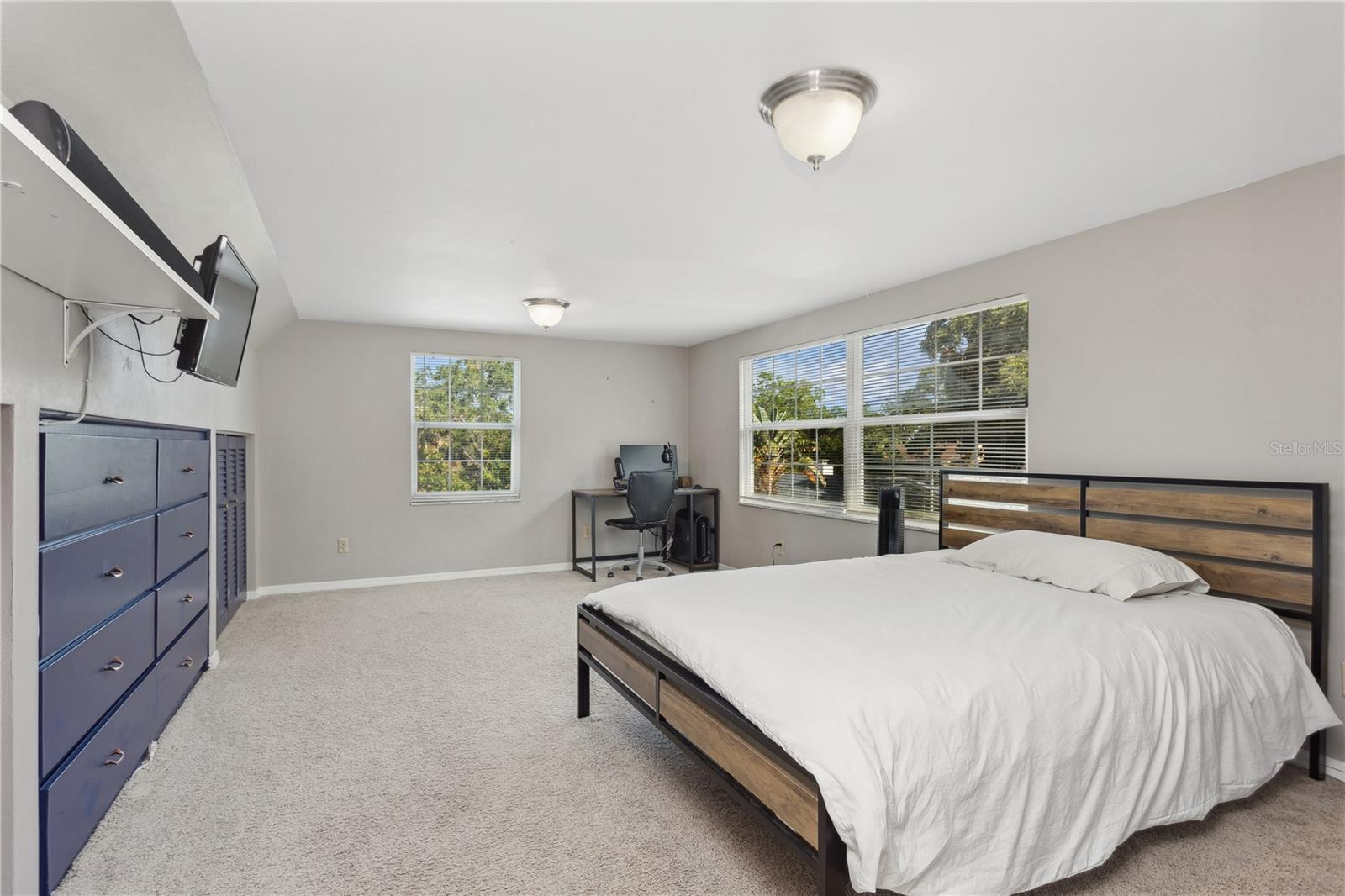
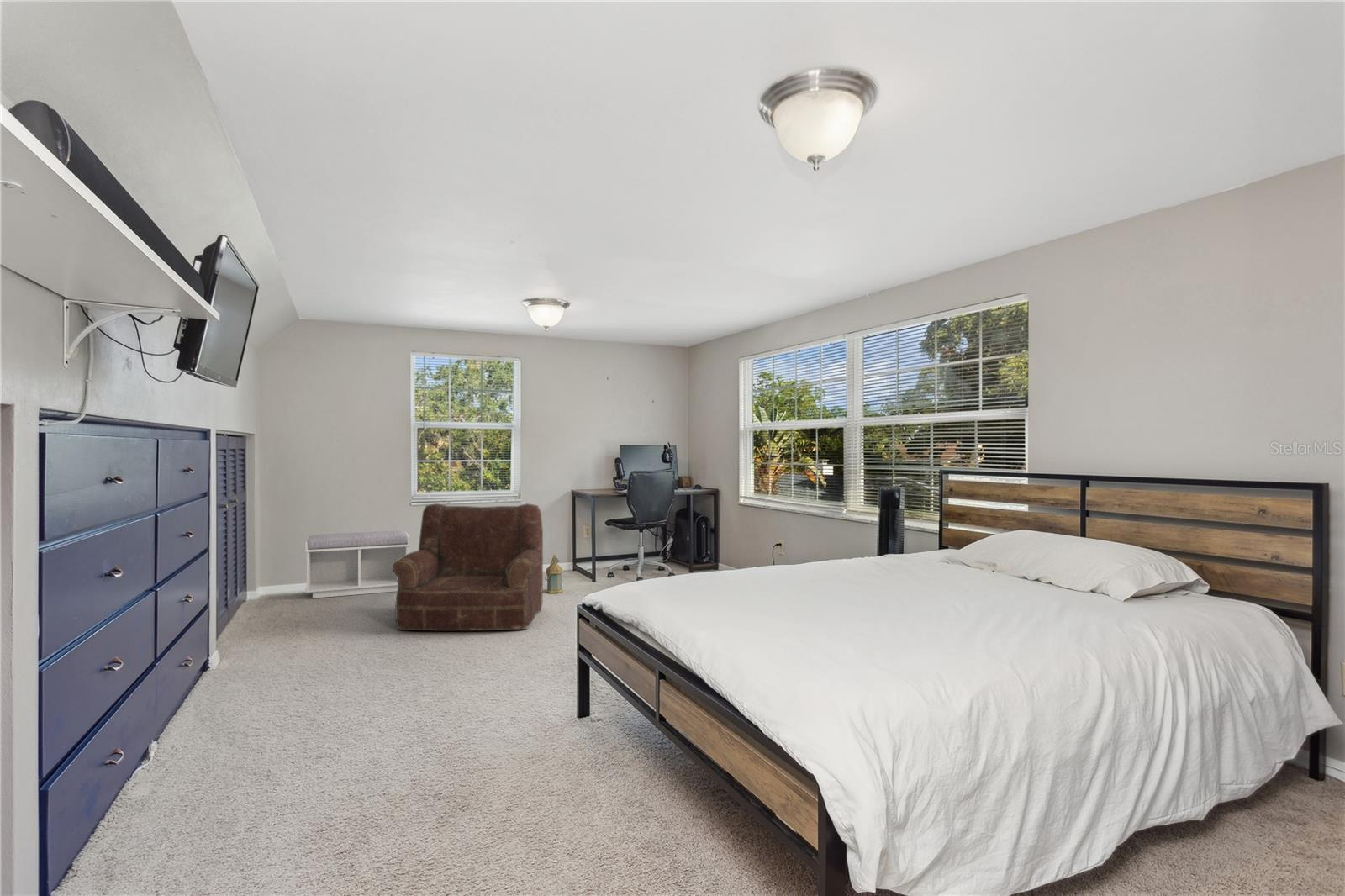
+ armchair (473, 562)
+ lantern (552, 572)
+ bench (358, 561)
